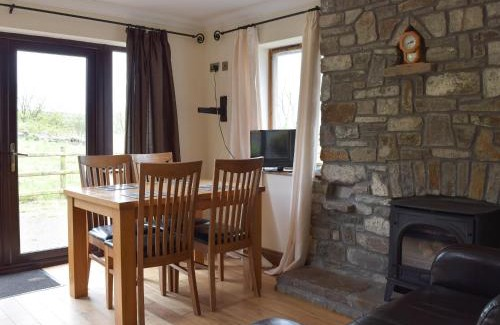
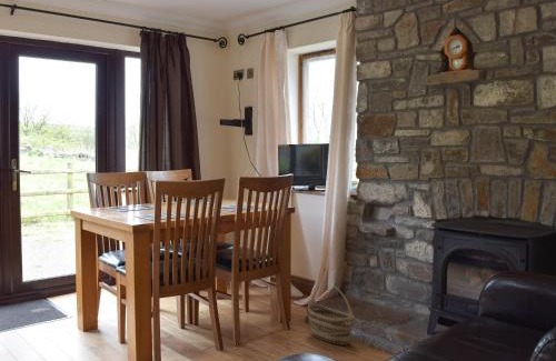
+ basket (330, 311)
